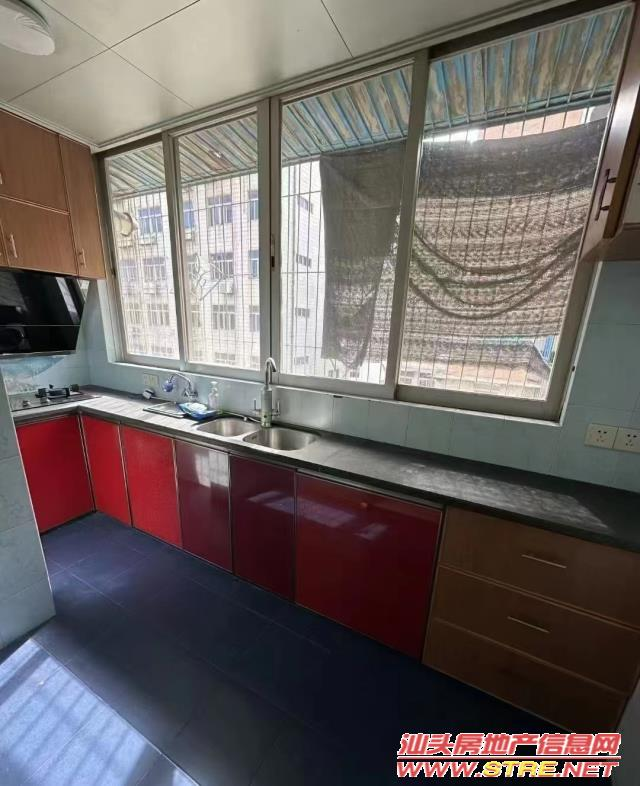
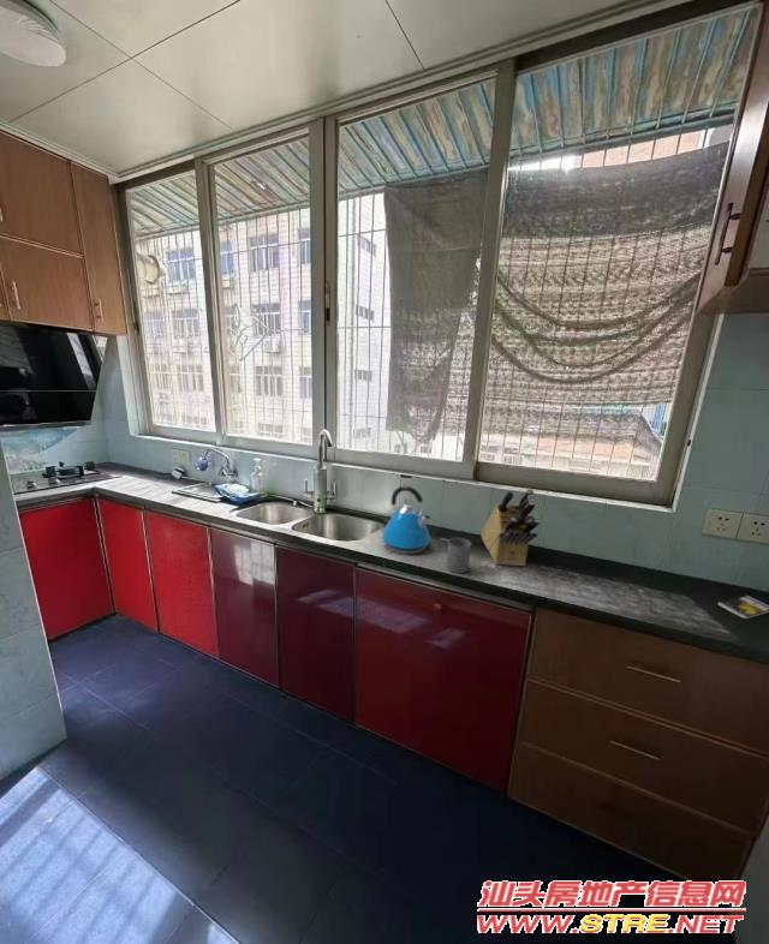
+ kettle (405, 515)
+ knife block (508, 519)
+ smartphone (745, 607)
+ mug (453, 554)
